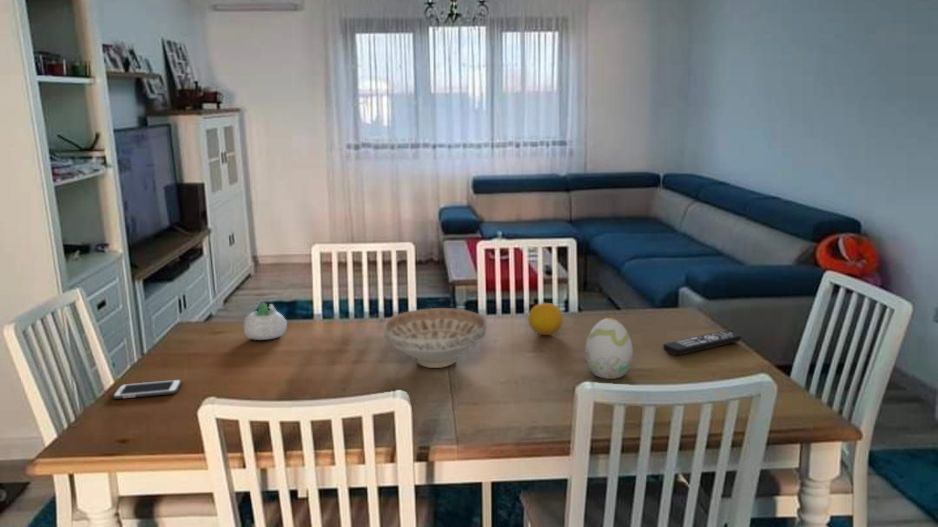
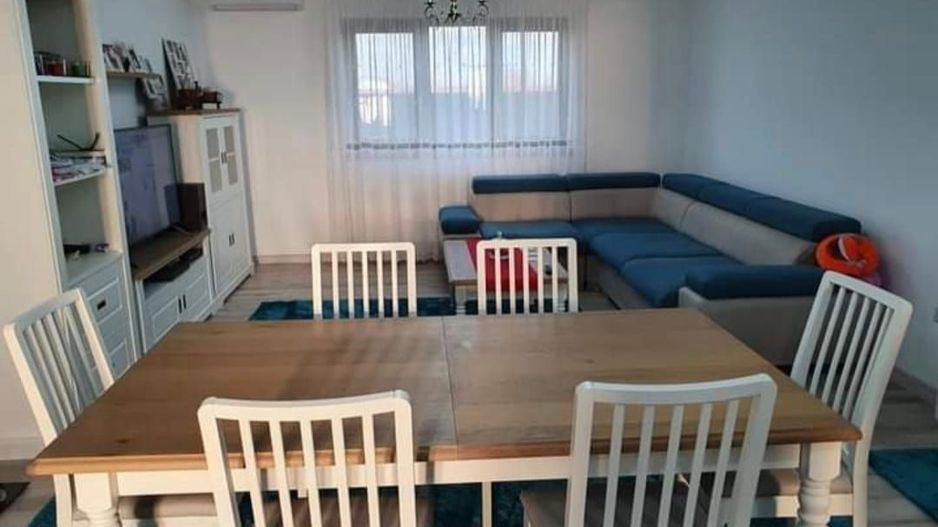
- fruit (545, 318)
- cell phone (148, 389)
- decorative egg (609, 346)
- succulent planter (264, 320)
- decorative bowl (435, 342)
- remote control (702, 342)
